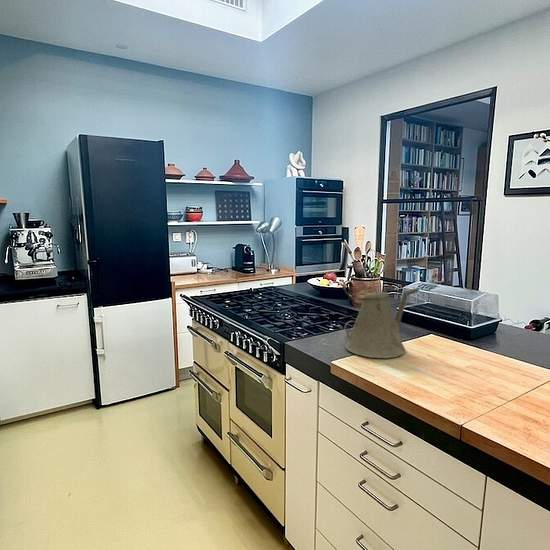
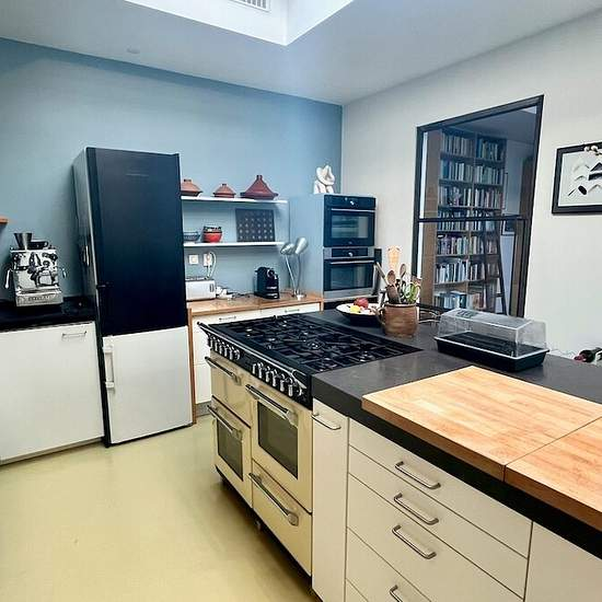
- kettle (380, 310)
